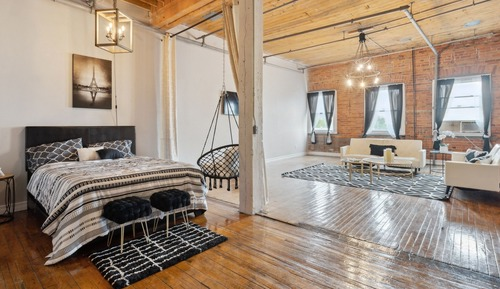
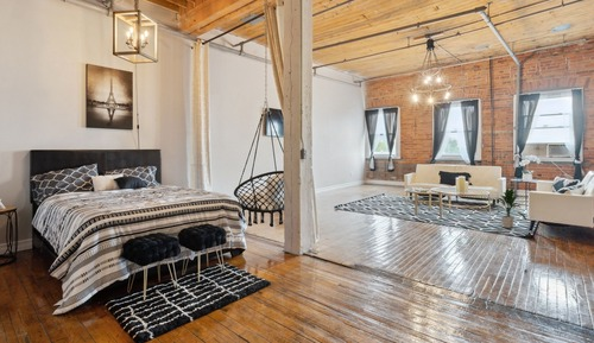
+ indoor plant (508, 208)
